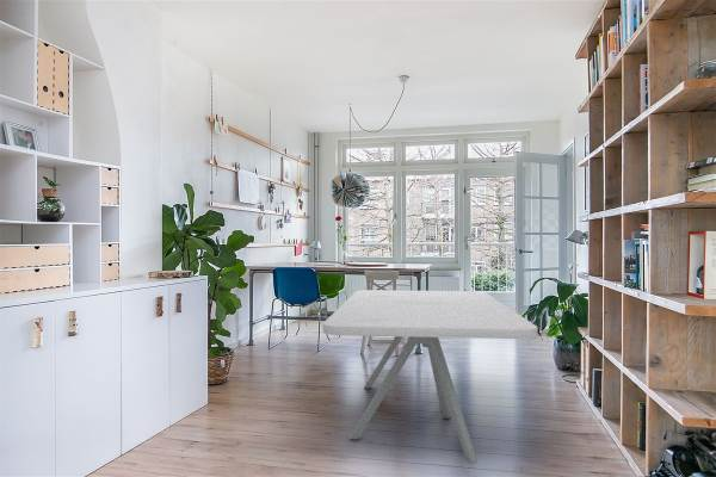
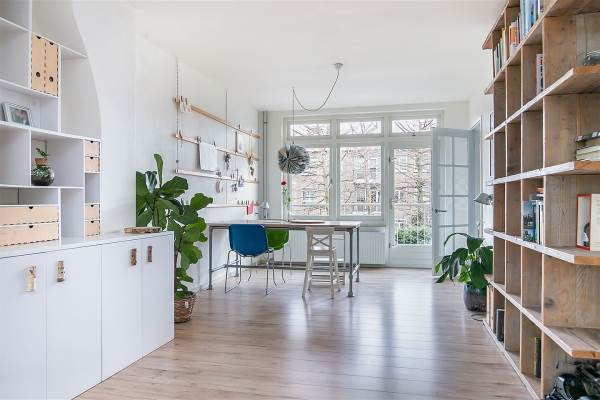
- dining table (430, 357)
